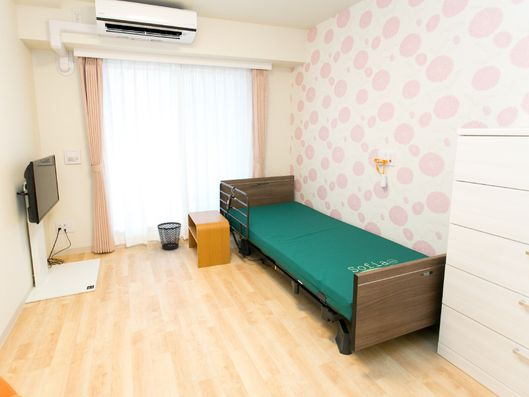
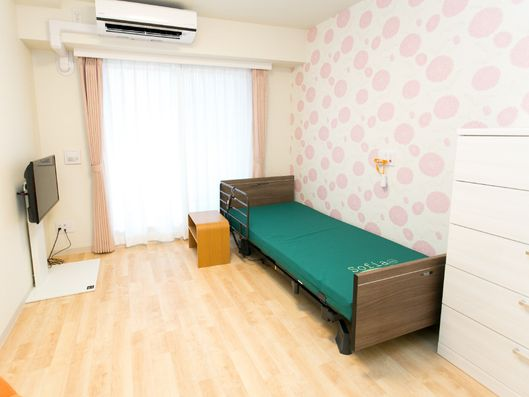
- wastebasket (169, 236)
